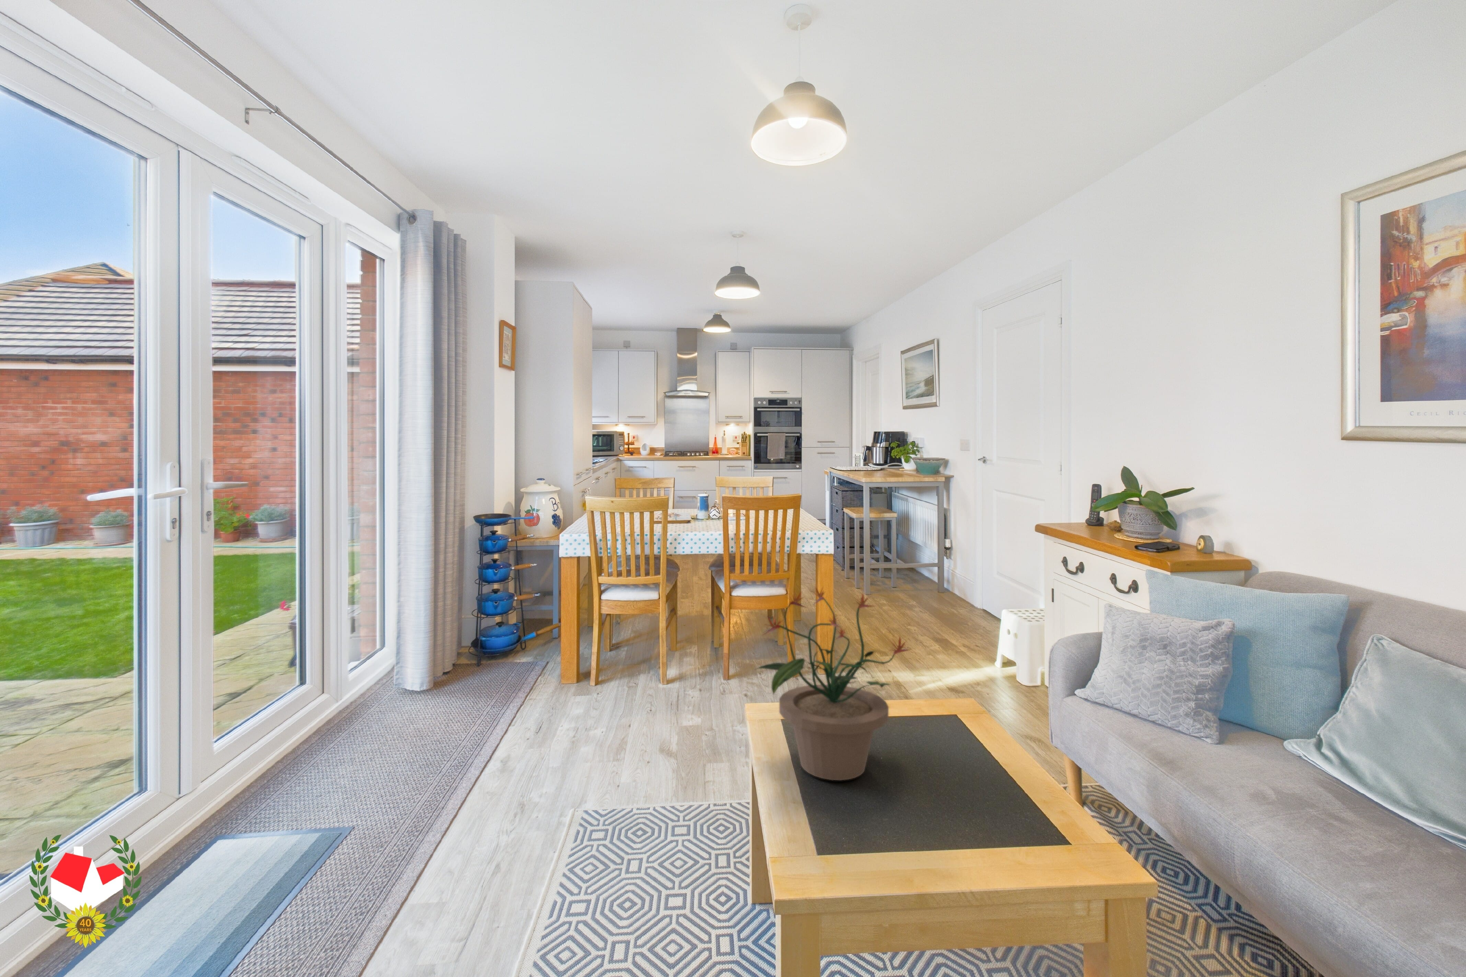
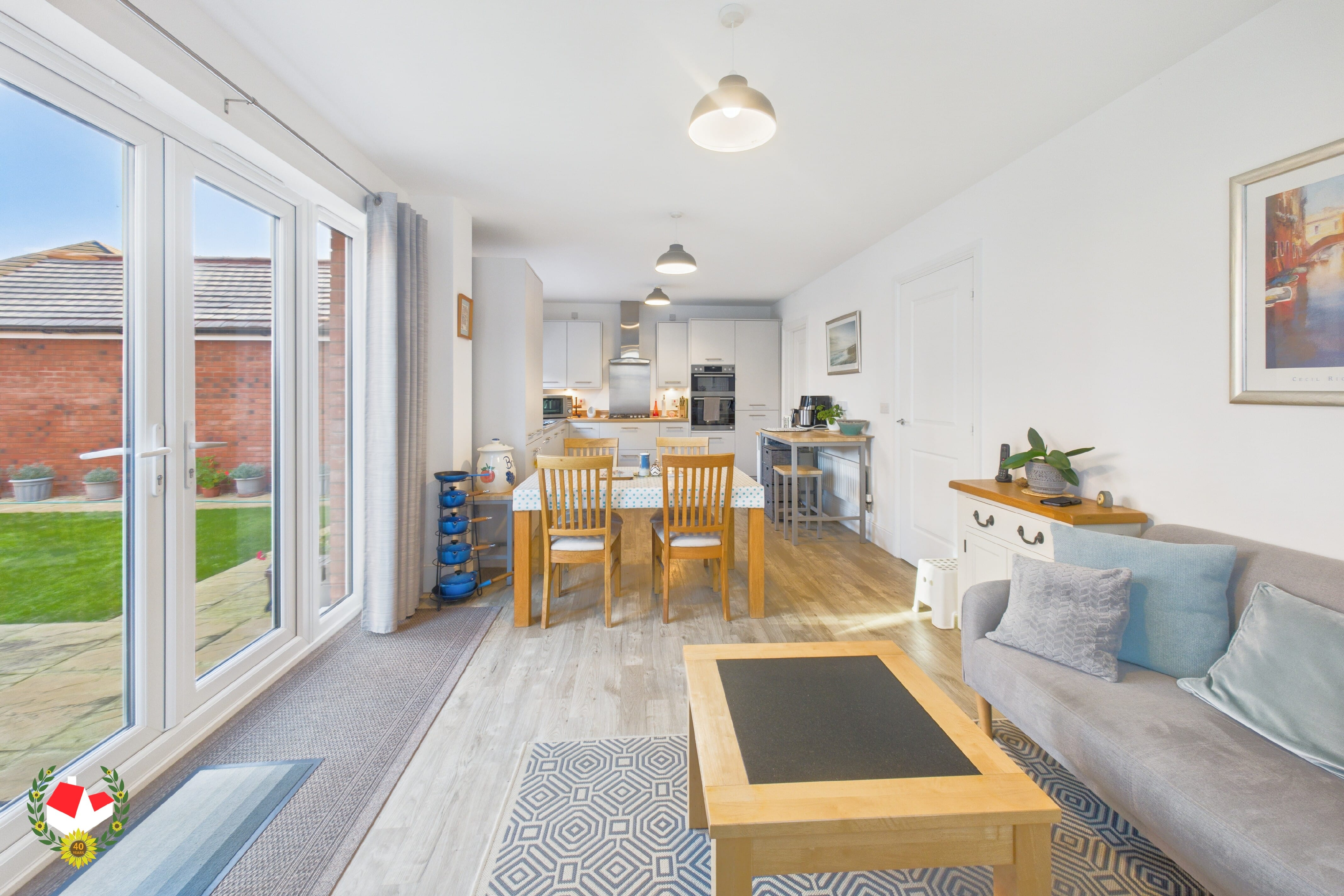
- potted plant (828, 676)
